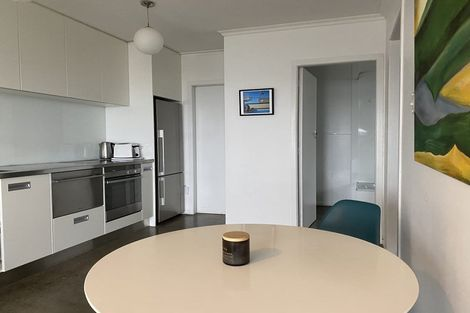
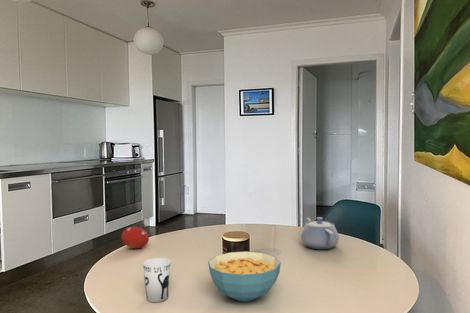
+ fruit (135, 235)
+ teapot (318, 231)
+ cup (157, 279)
+ cereal bowl (244, 279)
